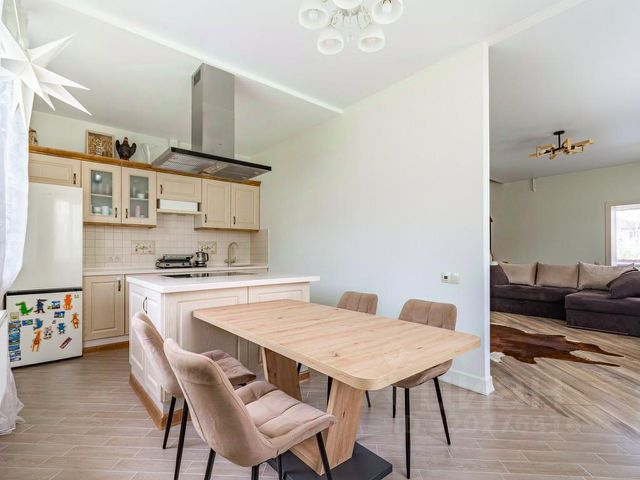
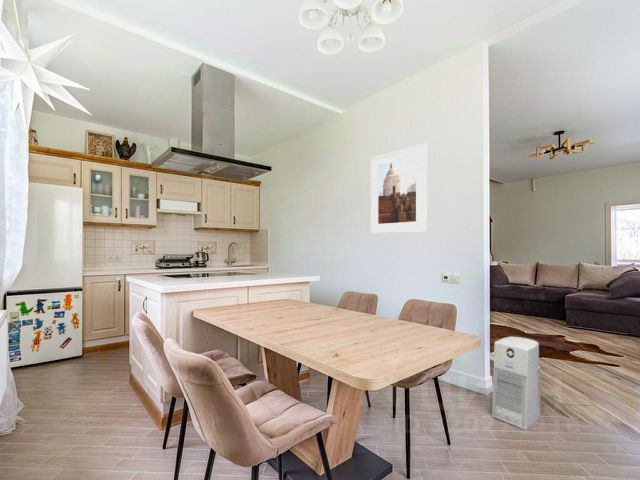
+ speaker (517, 378)
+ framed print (396, 192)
